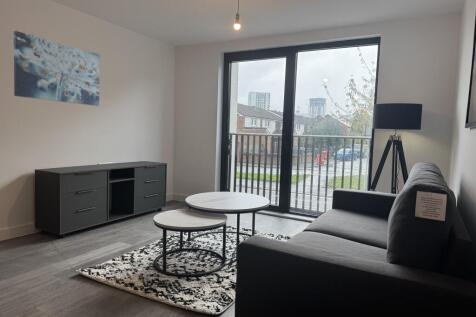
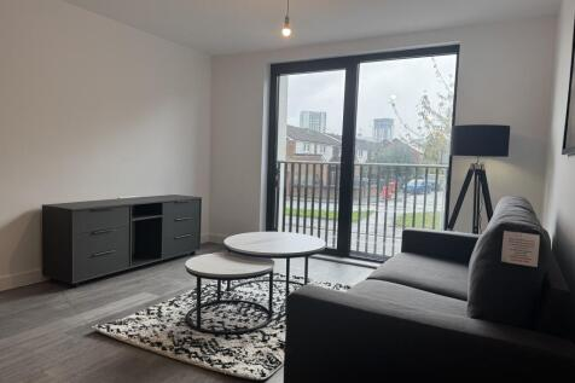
- wall art (61, 72)
